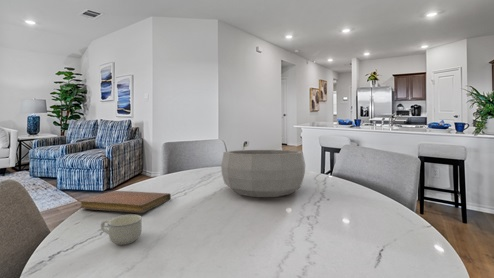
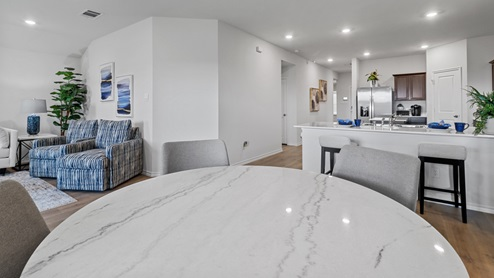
- decorative bowl (263, 171)
- notebook (127, 200)
- cup (121, 229)
